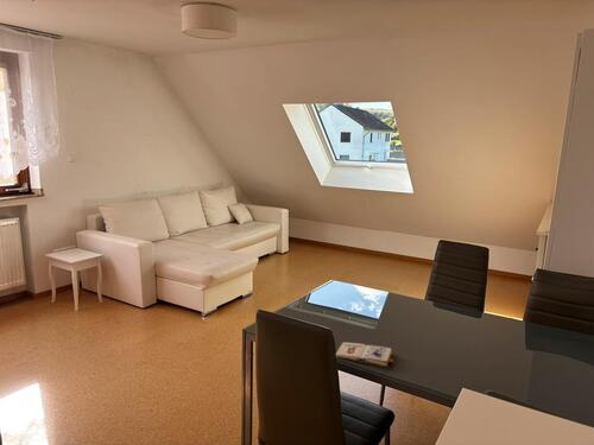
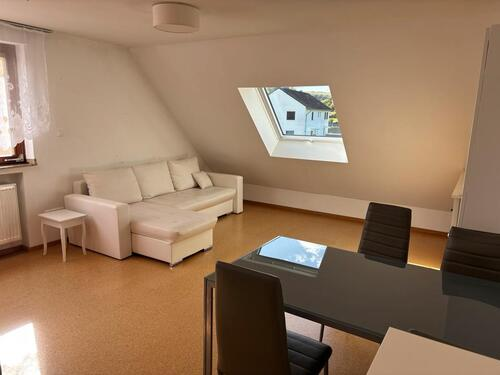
- paperback book (367, 352)
